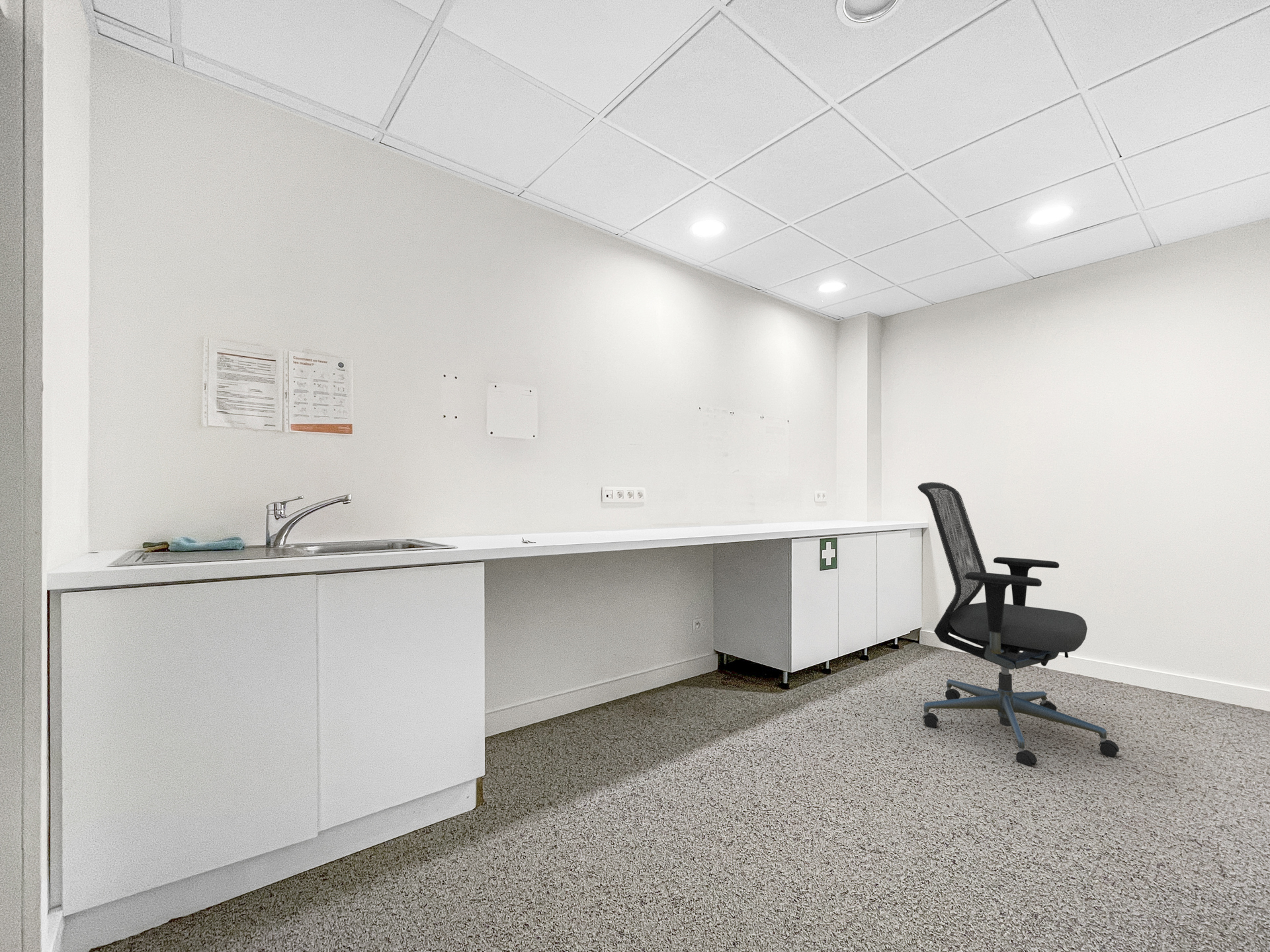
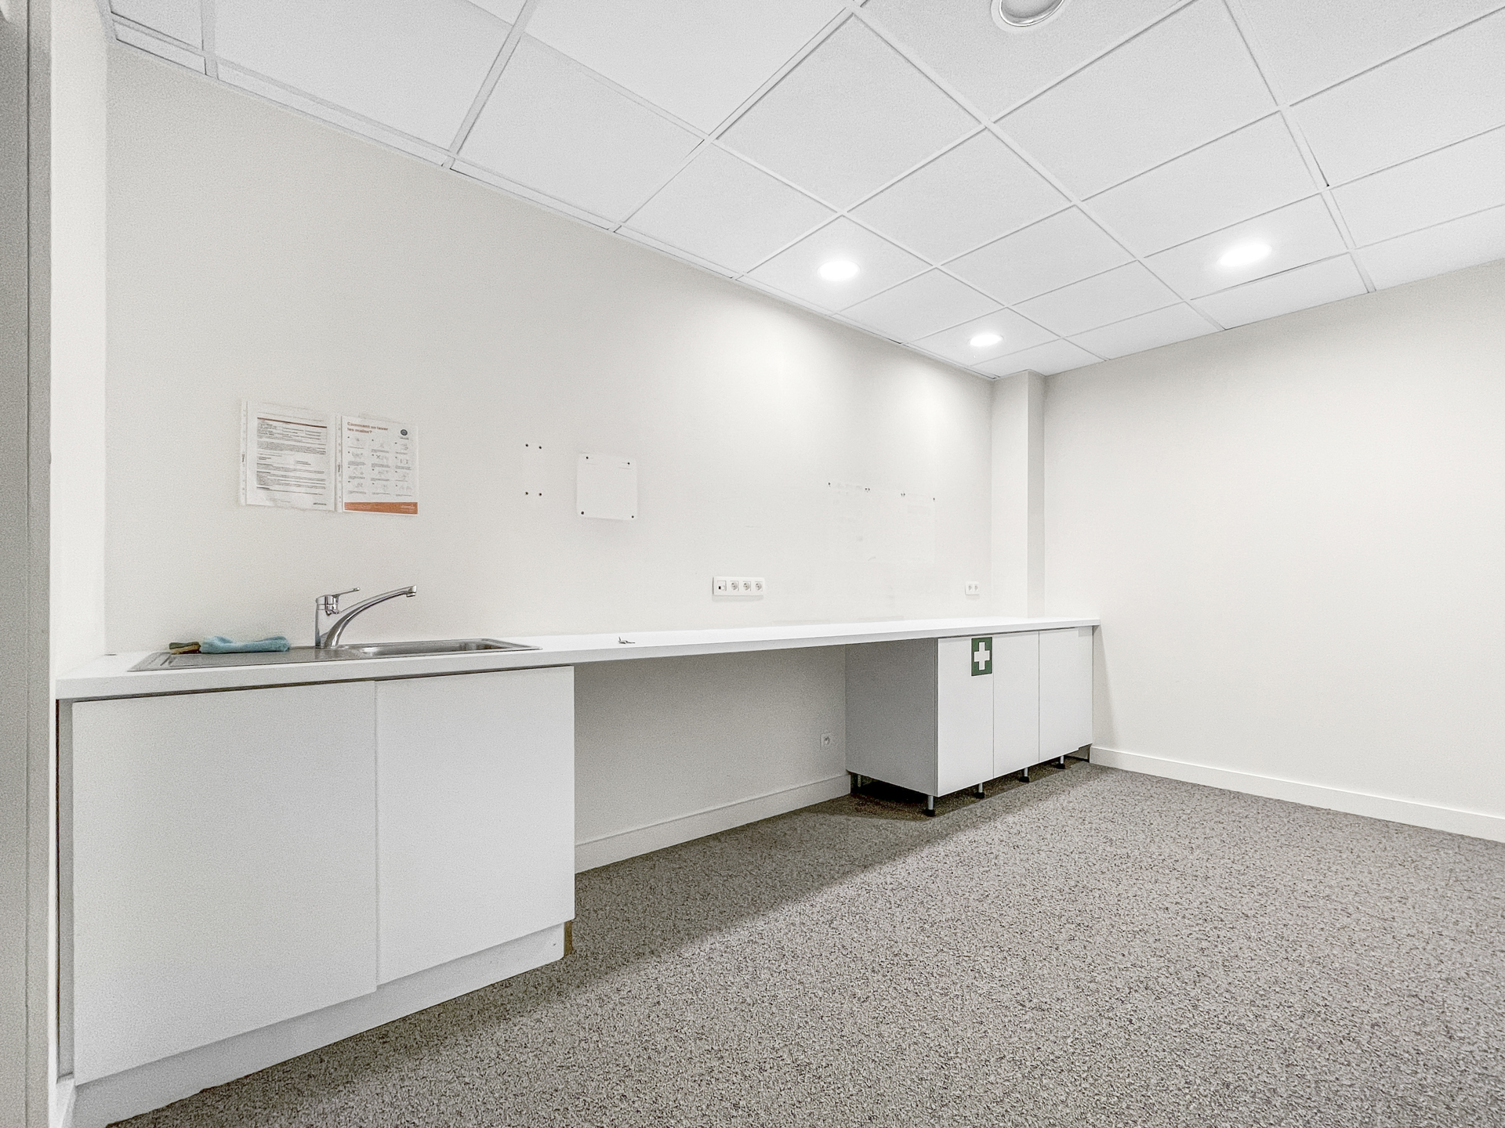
- office chair (1015, 606)
